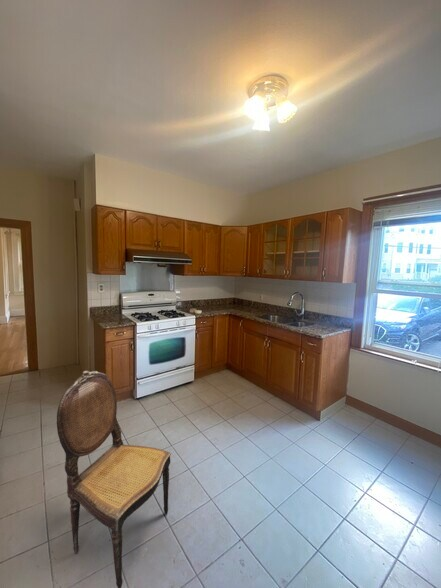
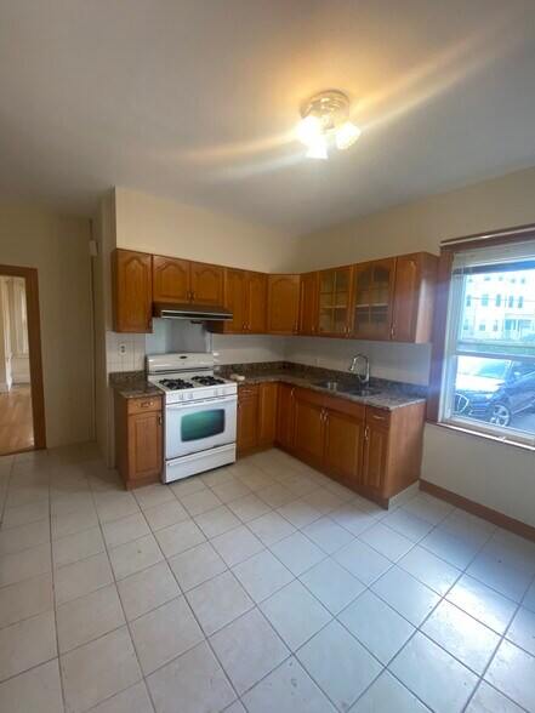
- dining chair (119, 458)
